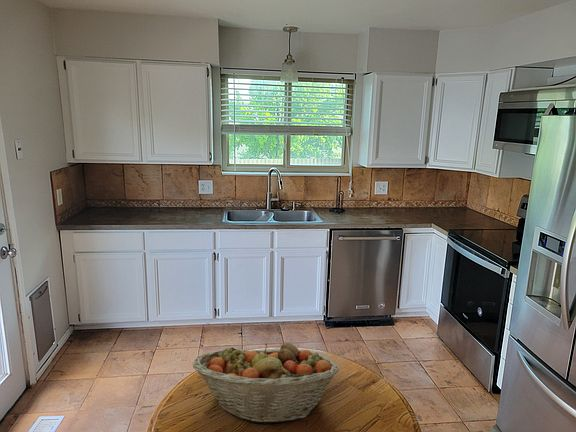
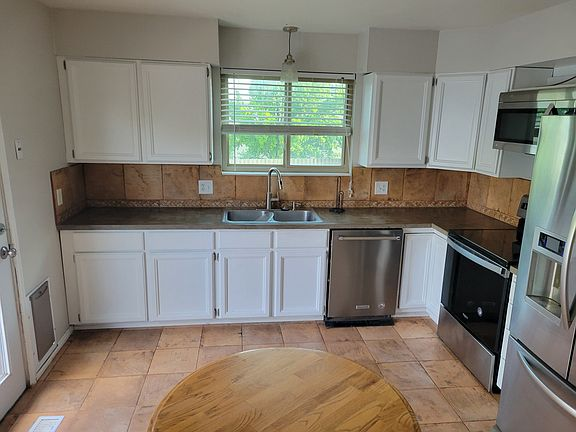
- fruit basket (265, 373)
